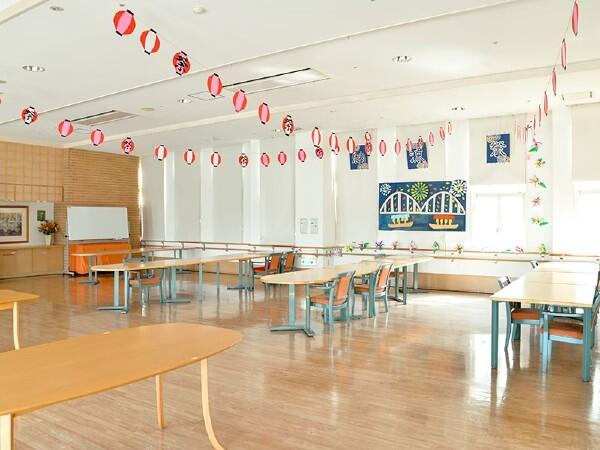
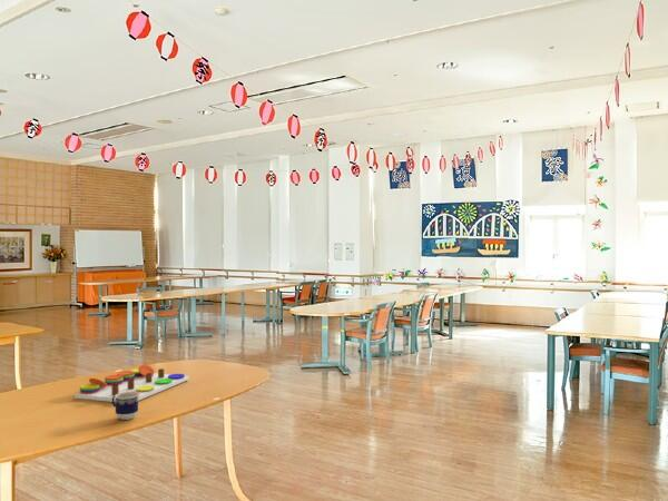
+ cup (124, 405)
+ board game (135, 380)
